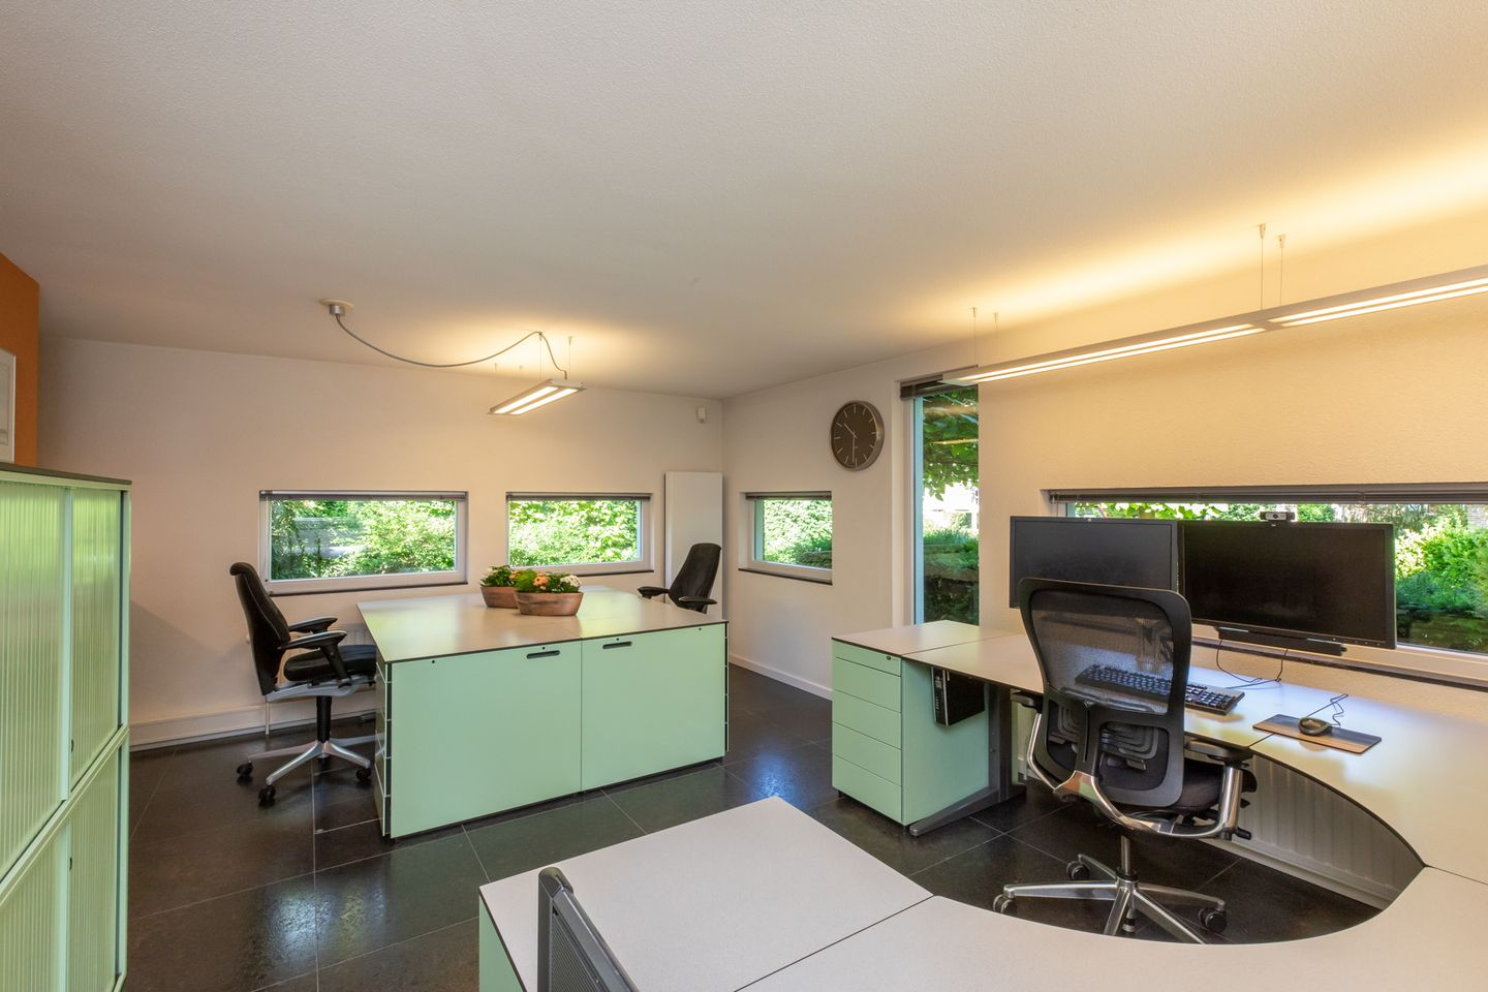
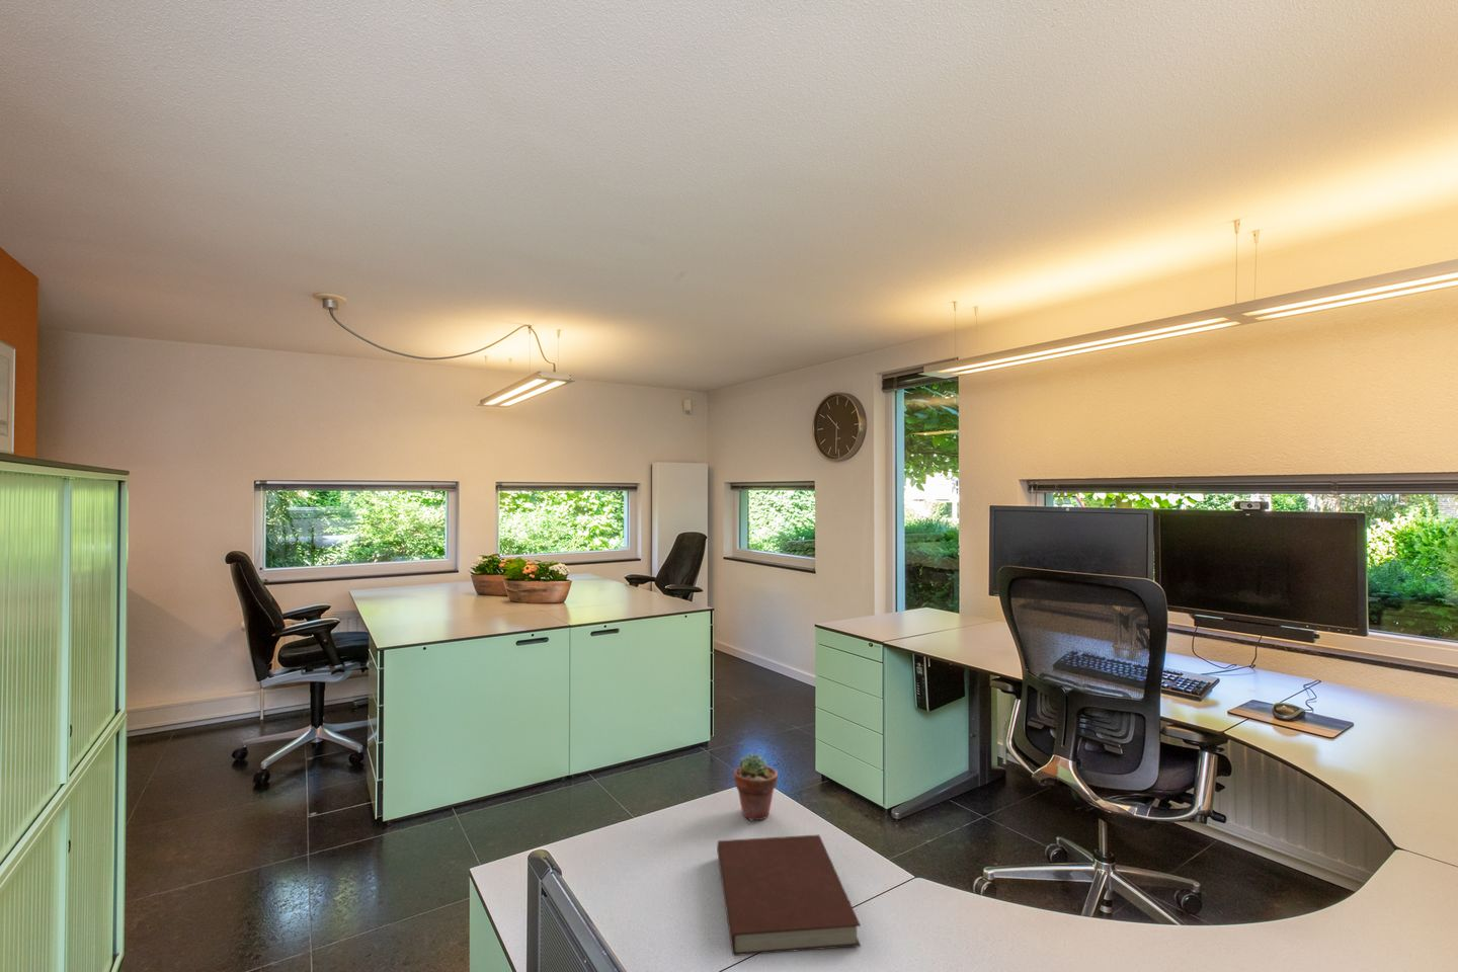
+ notebook (781, 887)
+ potted succulent (755, 783)
